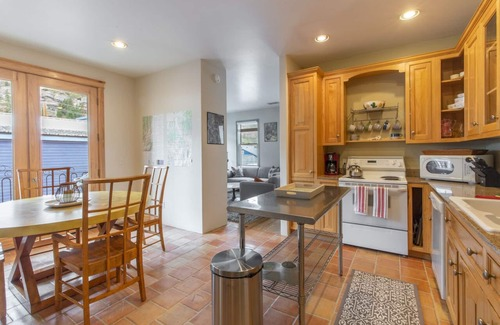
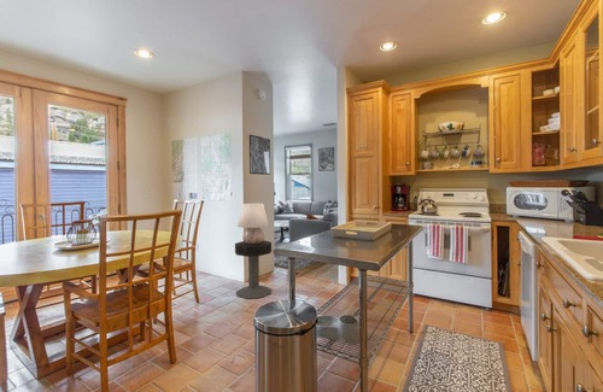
+ table lamp (253, 223)
+ side table (253, 267)
